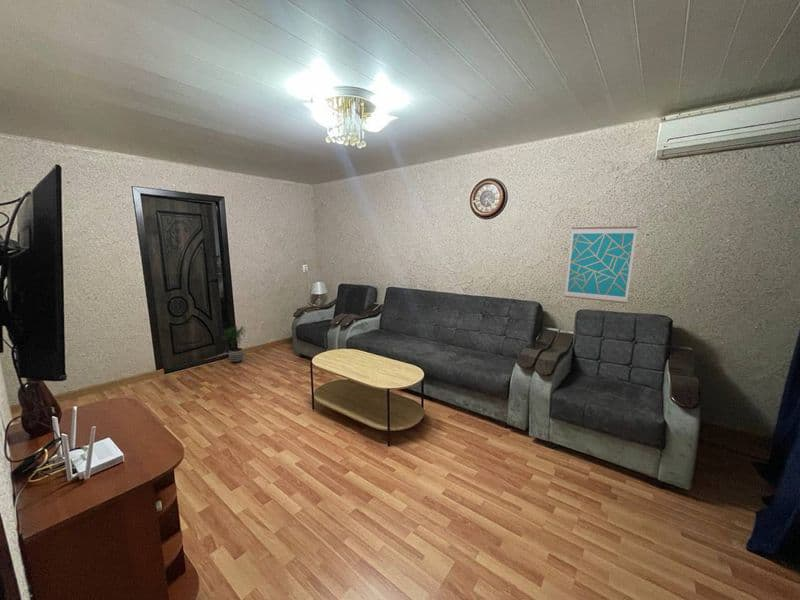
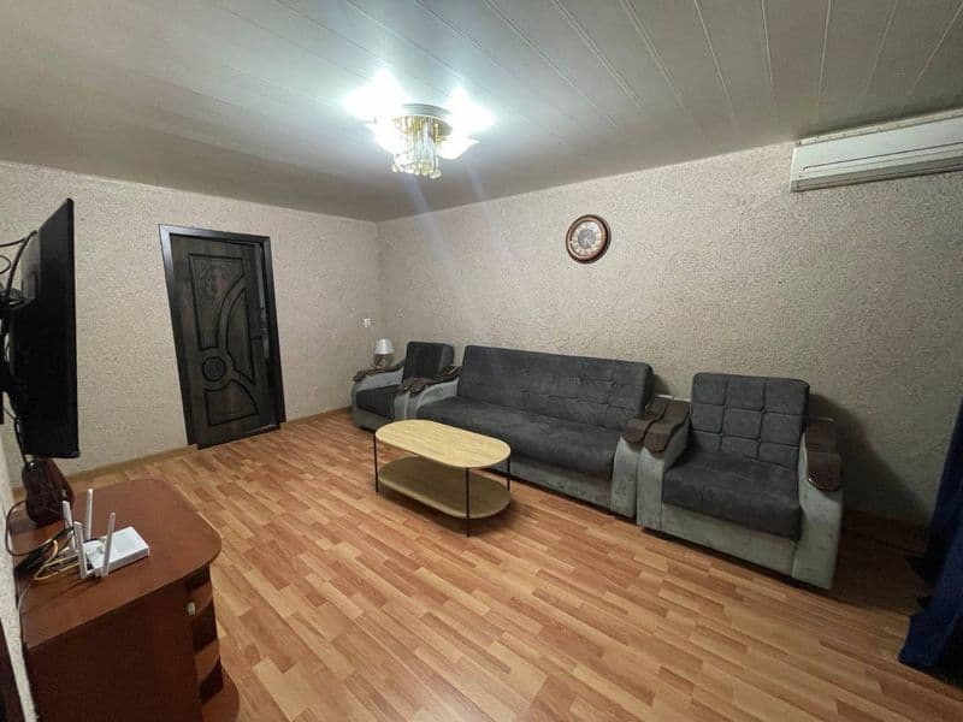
- potted plant (235, 344)
- wall art (598, 264)
